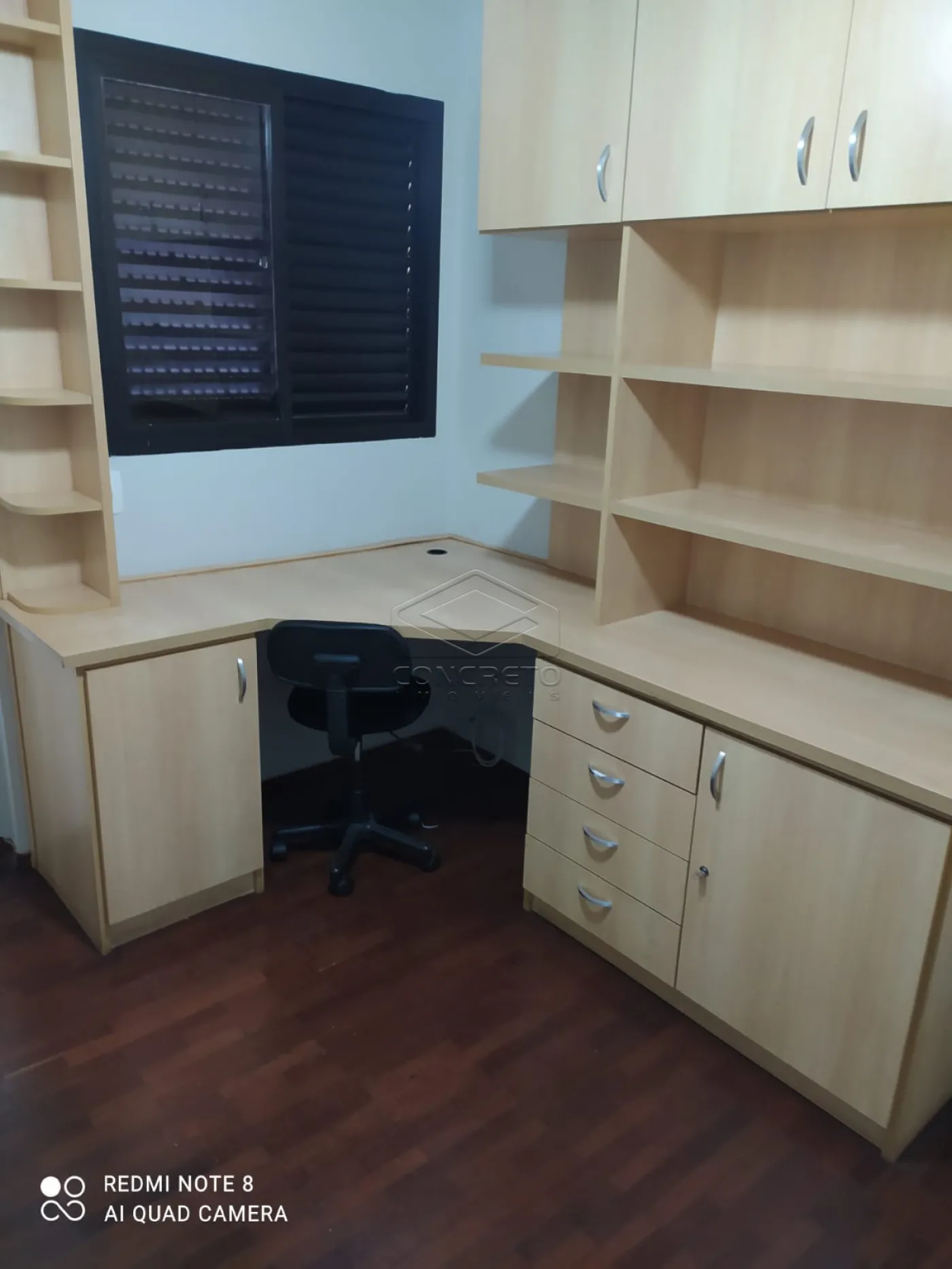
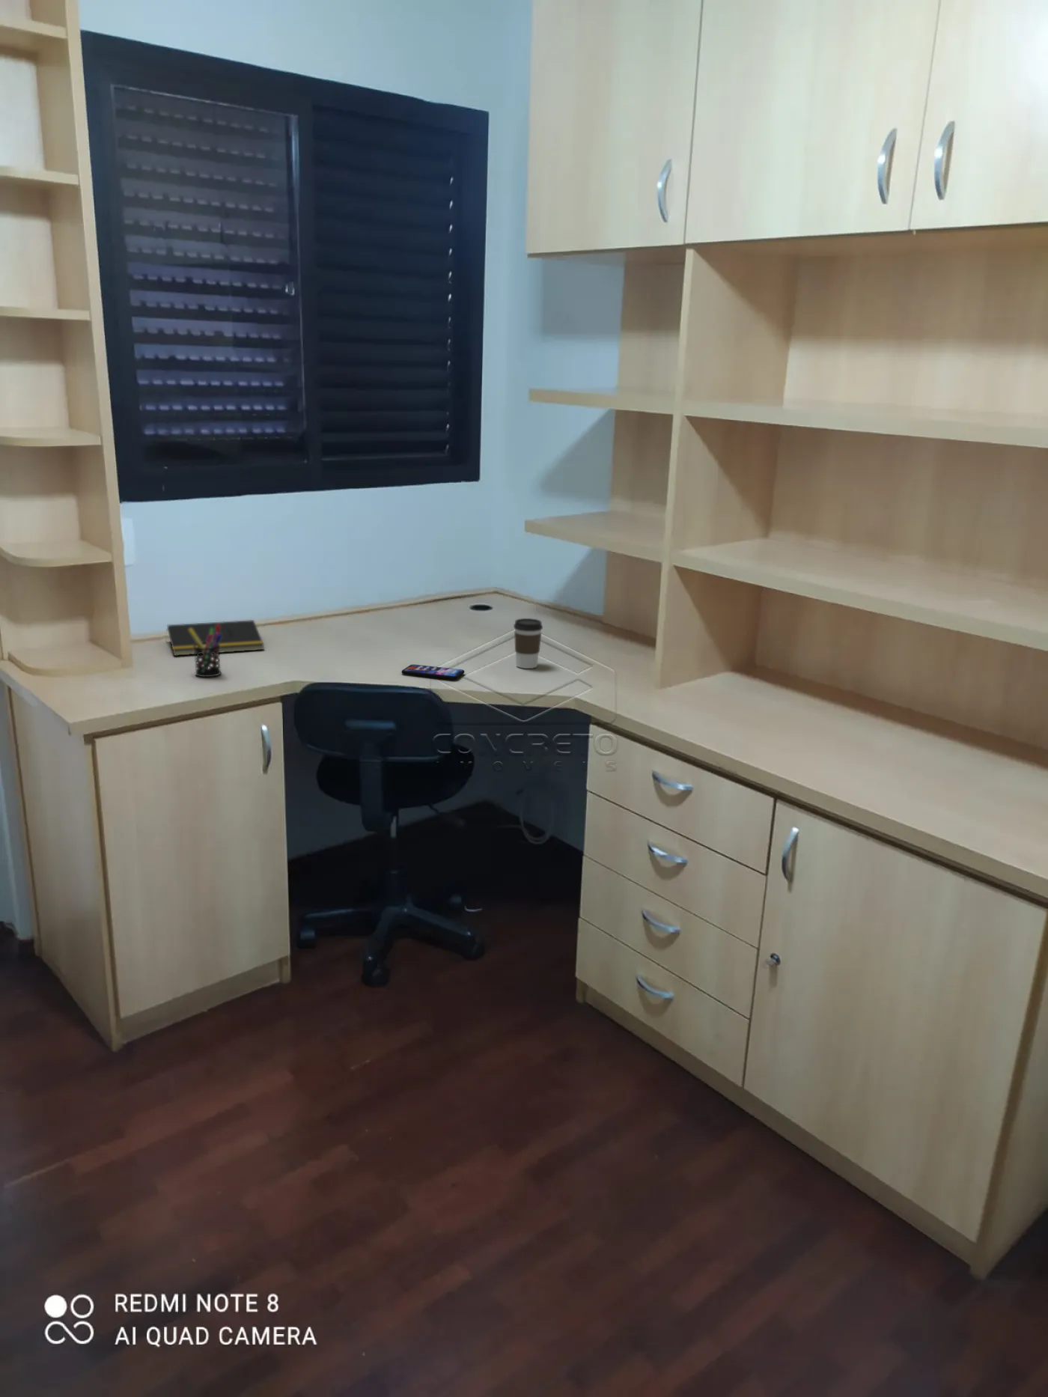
+ pen holder (209, 648)
+ notepad (214, 637)
+ coffee cup (527, 643)
+ smartphone (433, 672)
